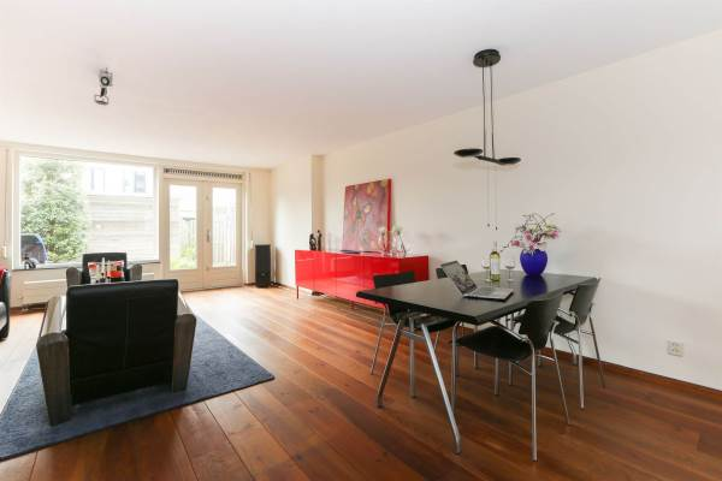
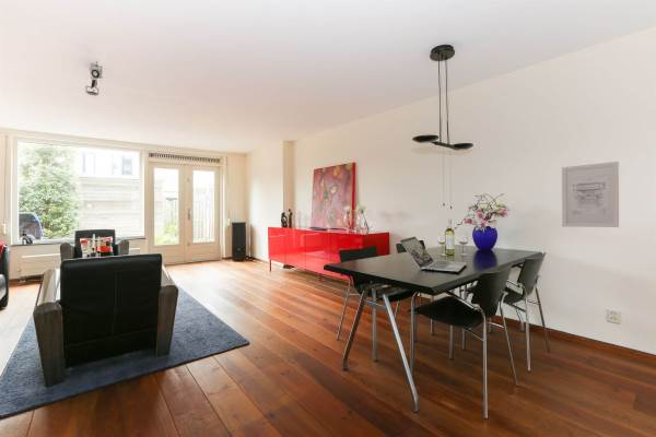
+ wall art (588, 196)
